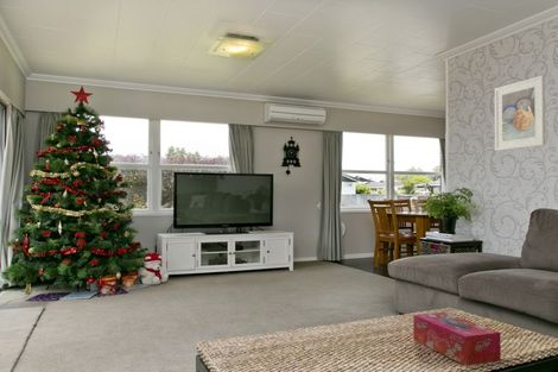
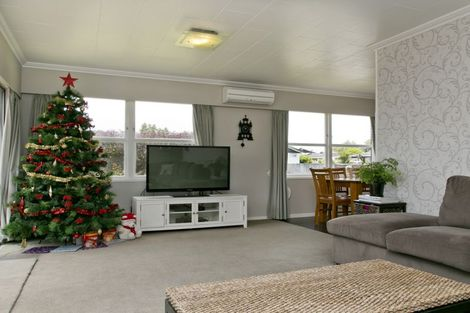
- tissue box (454, 335)
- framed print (518, 114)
